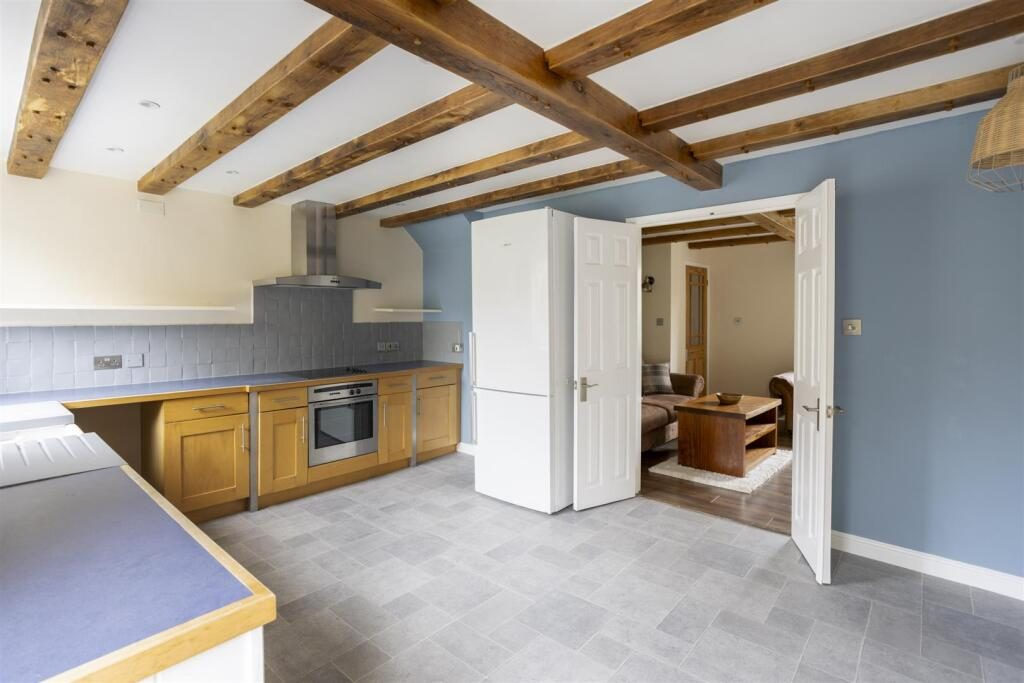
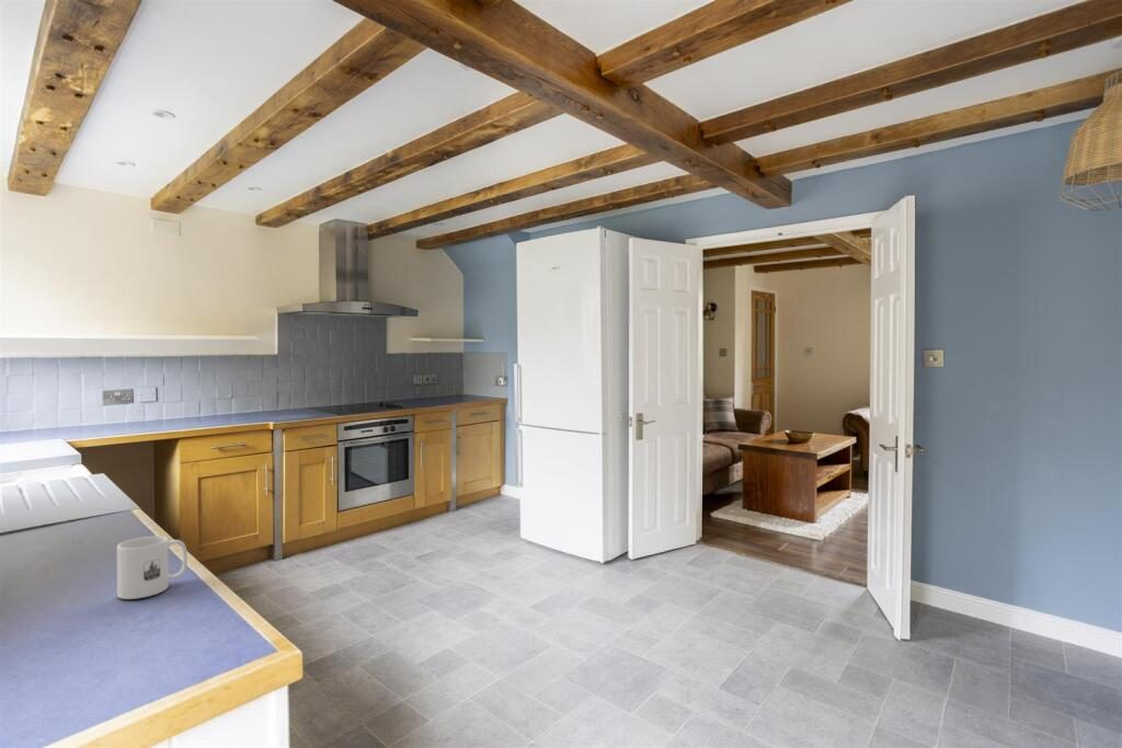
+ mug (153, 564)
